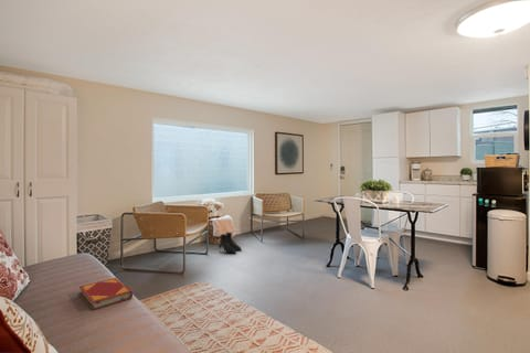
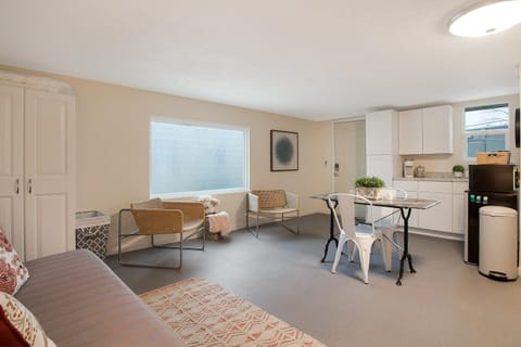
- boots (230, 242)
- hardback book (105, 291)
